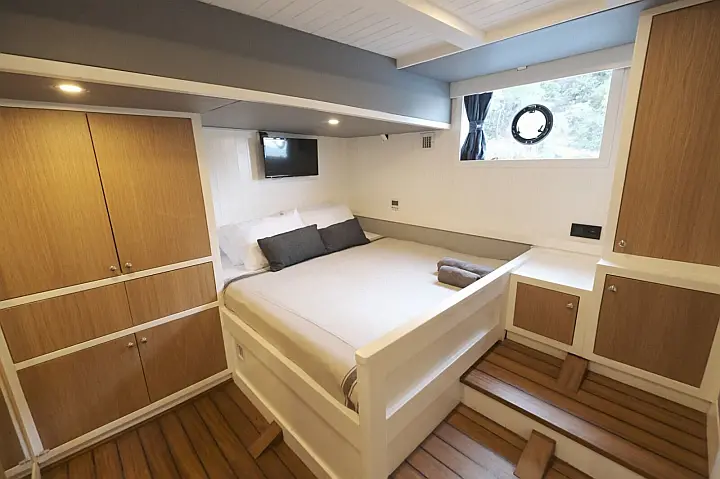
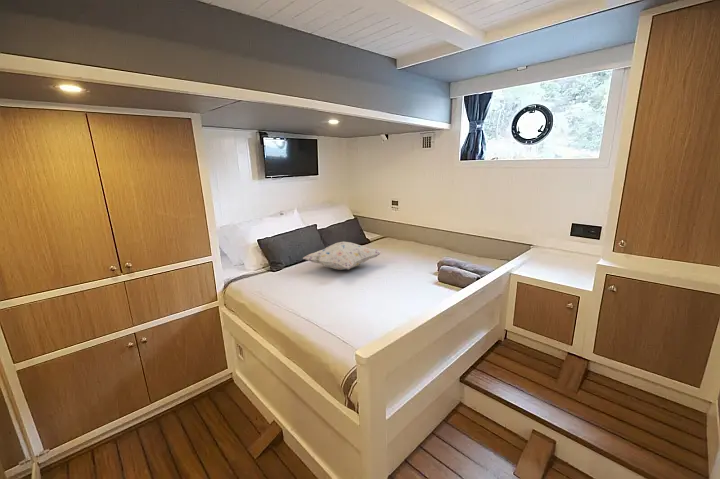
+ decorative pillow (344, 255)
